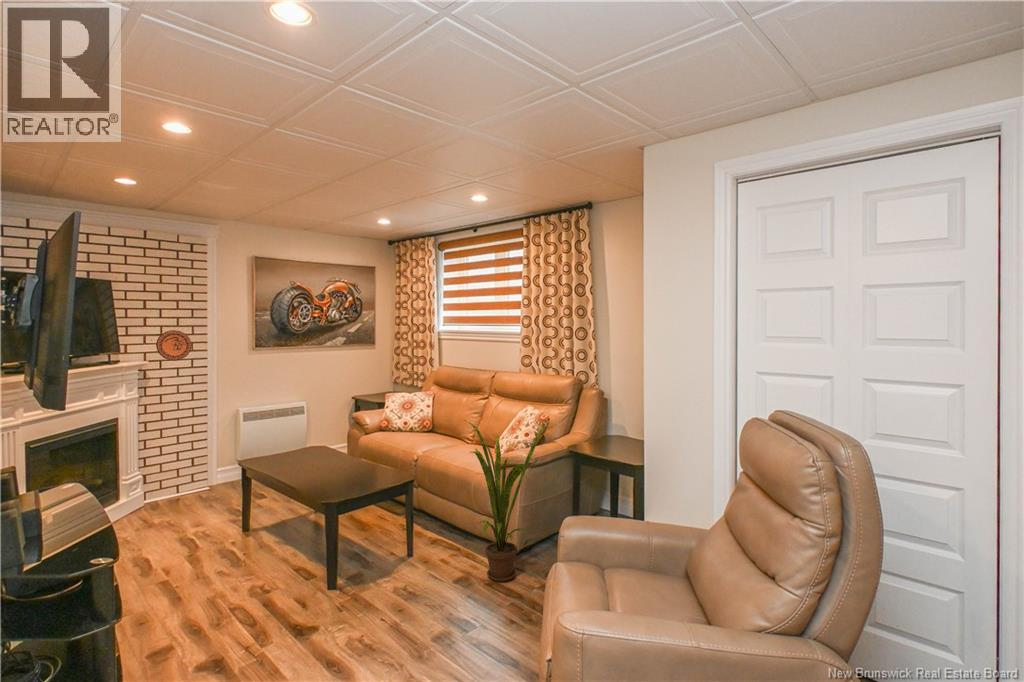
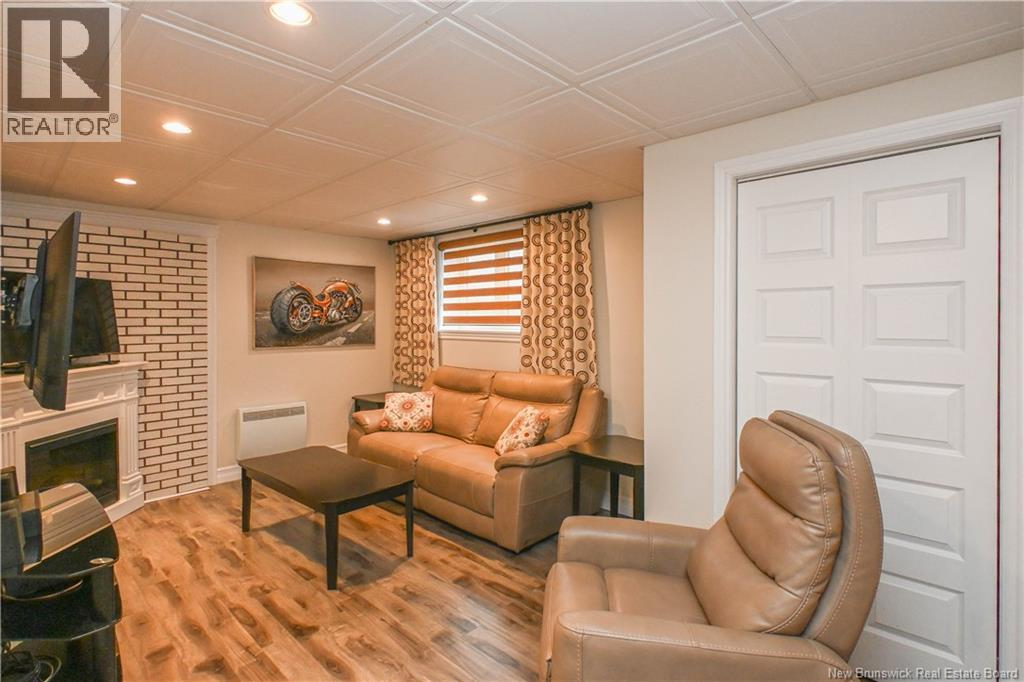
- decorative plate (174, 345)
- house plant (493, 499)
